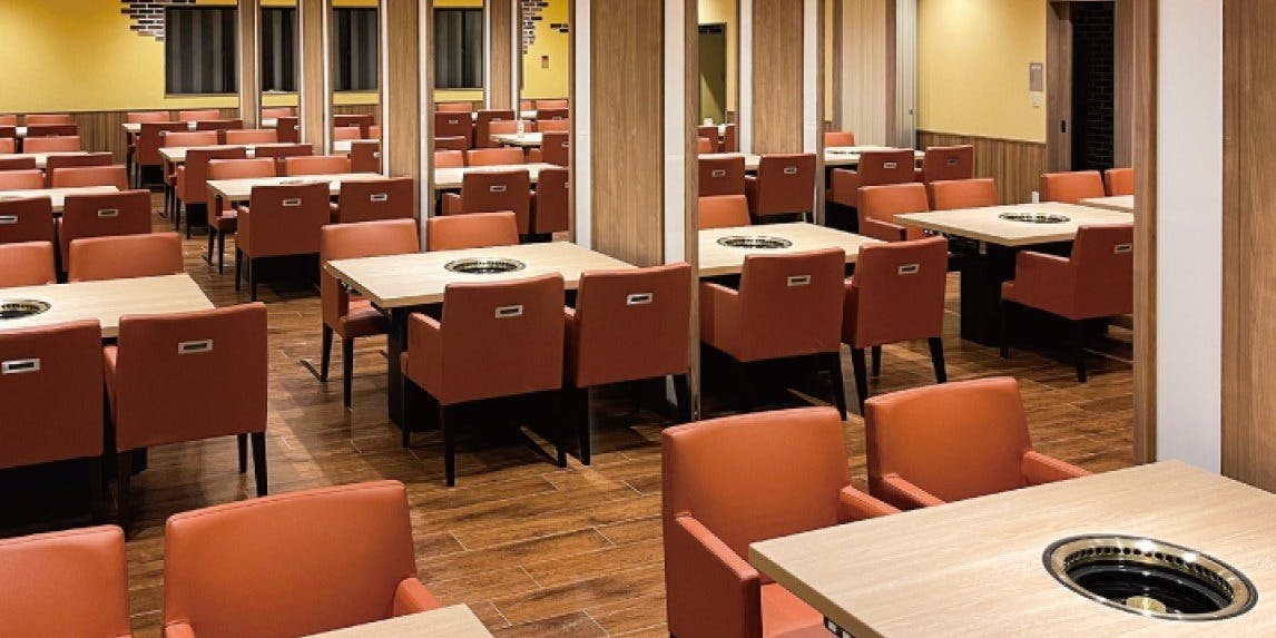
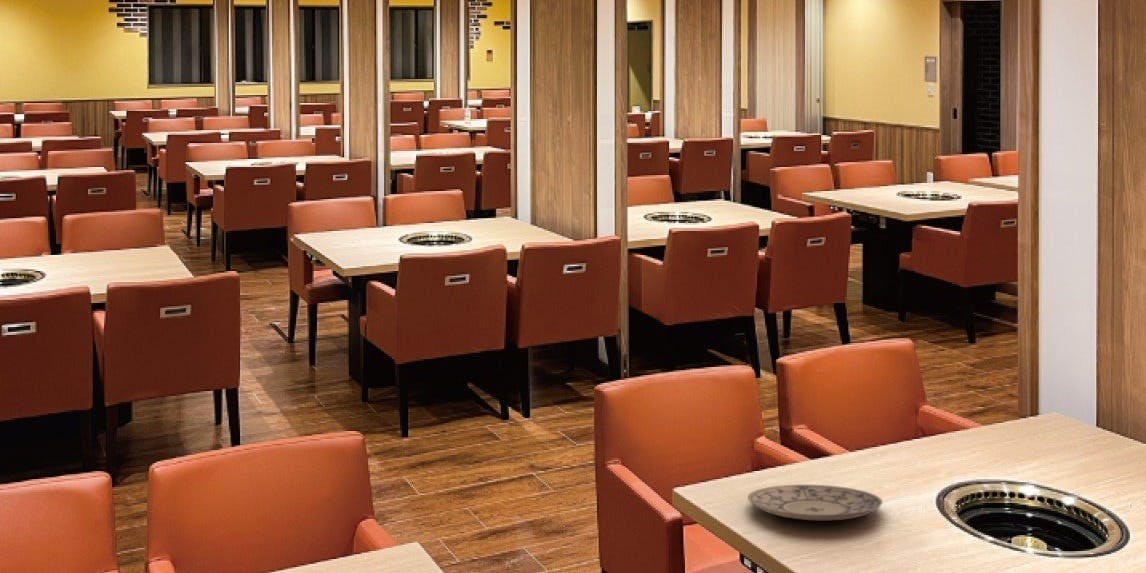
+ plate (814, 505)
